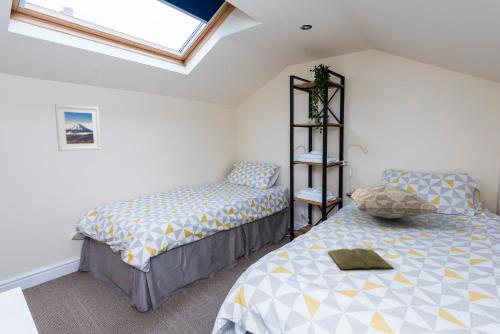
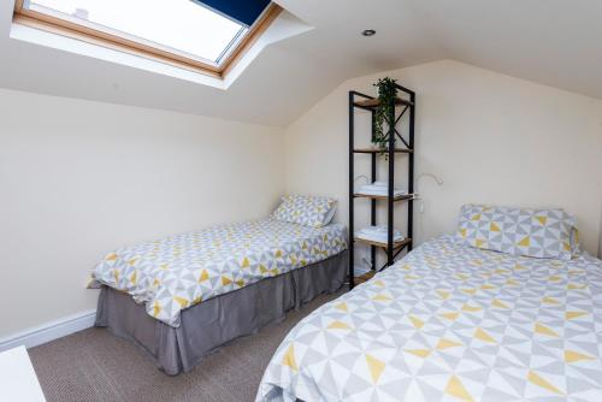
- book (358, 257)
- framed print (79, 128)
- decorative pillow (385, 200)
